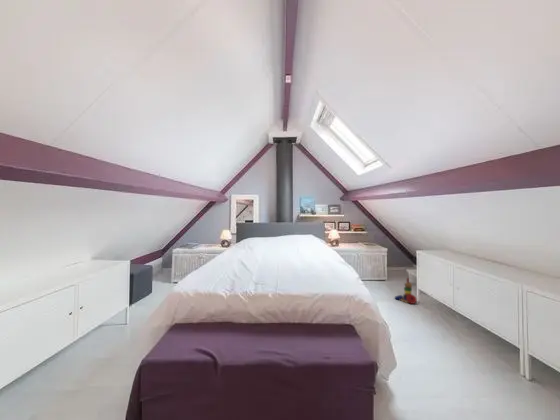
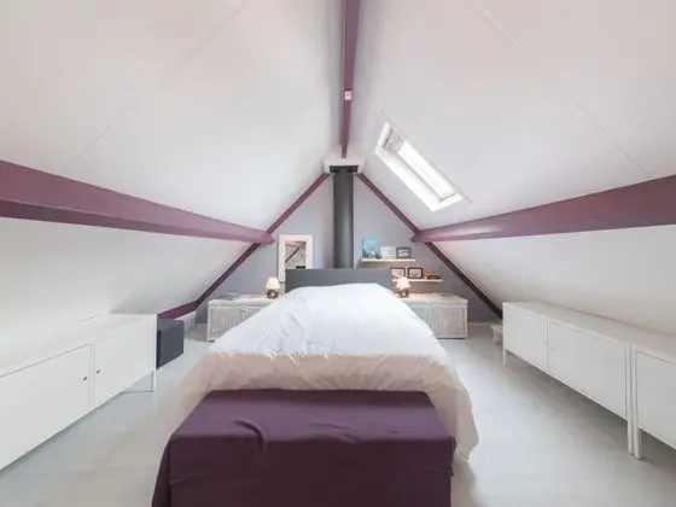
- stacking toy (406, 289)
